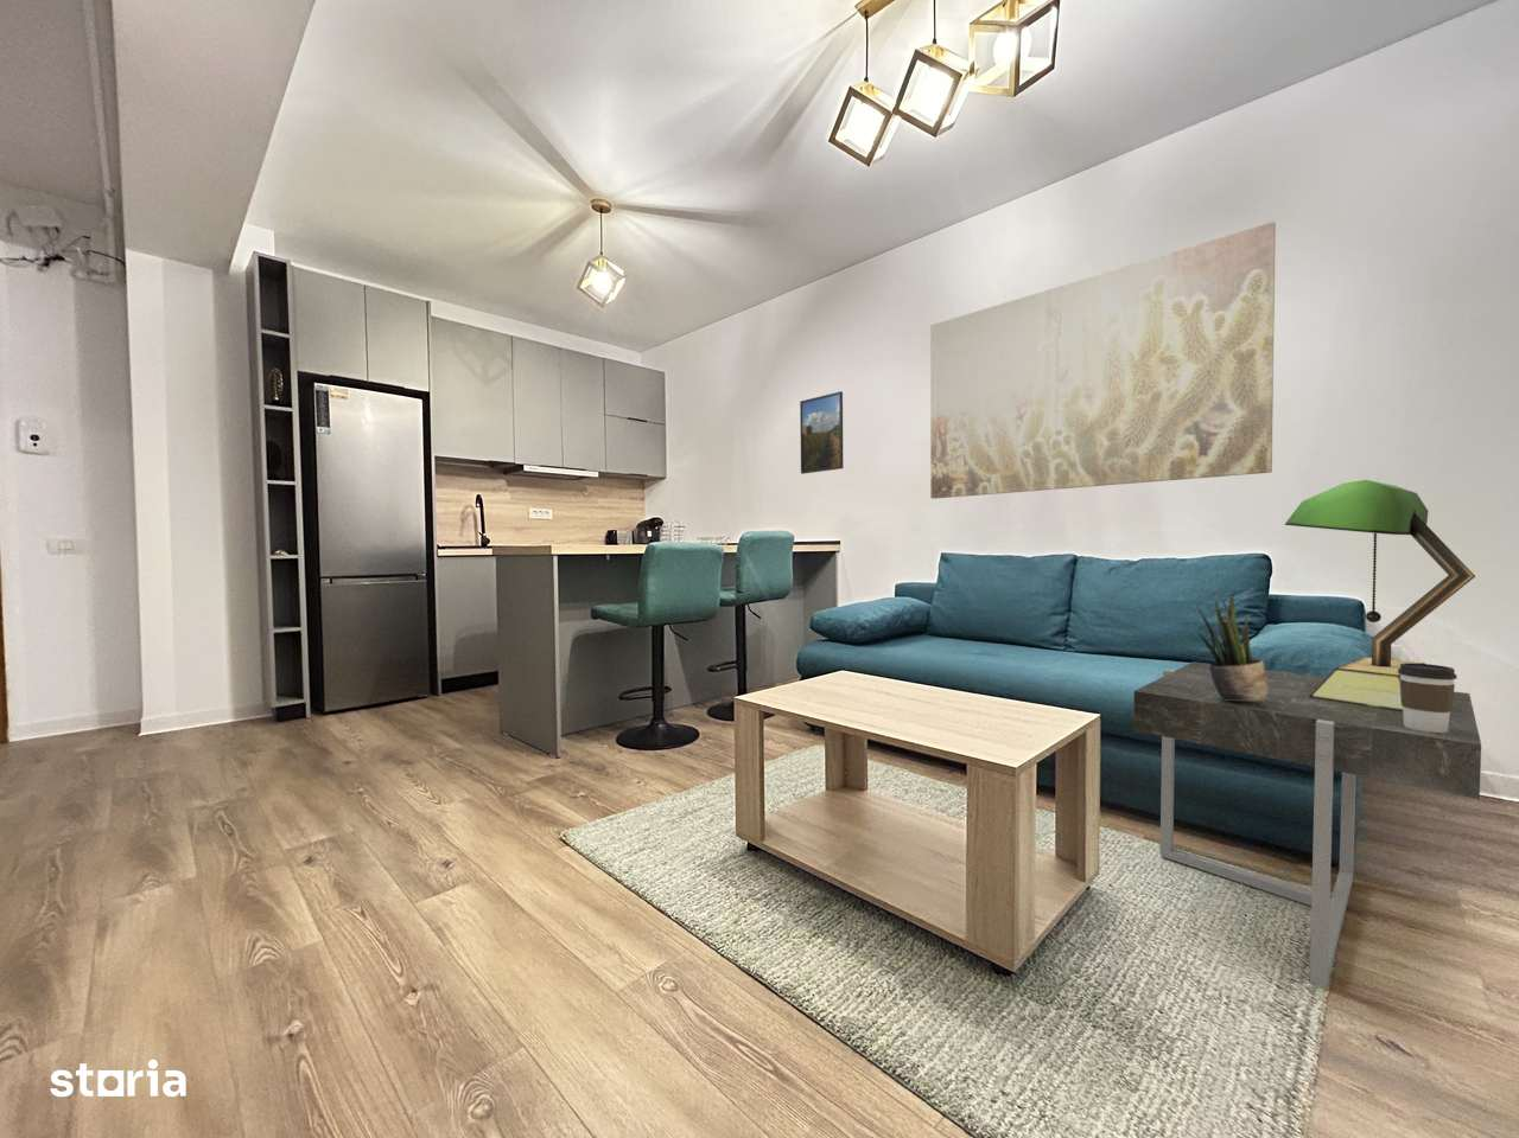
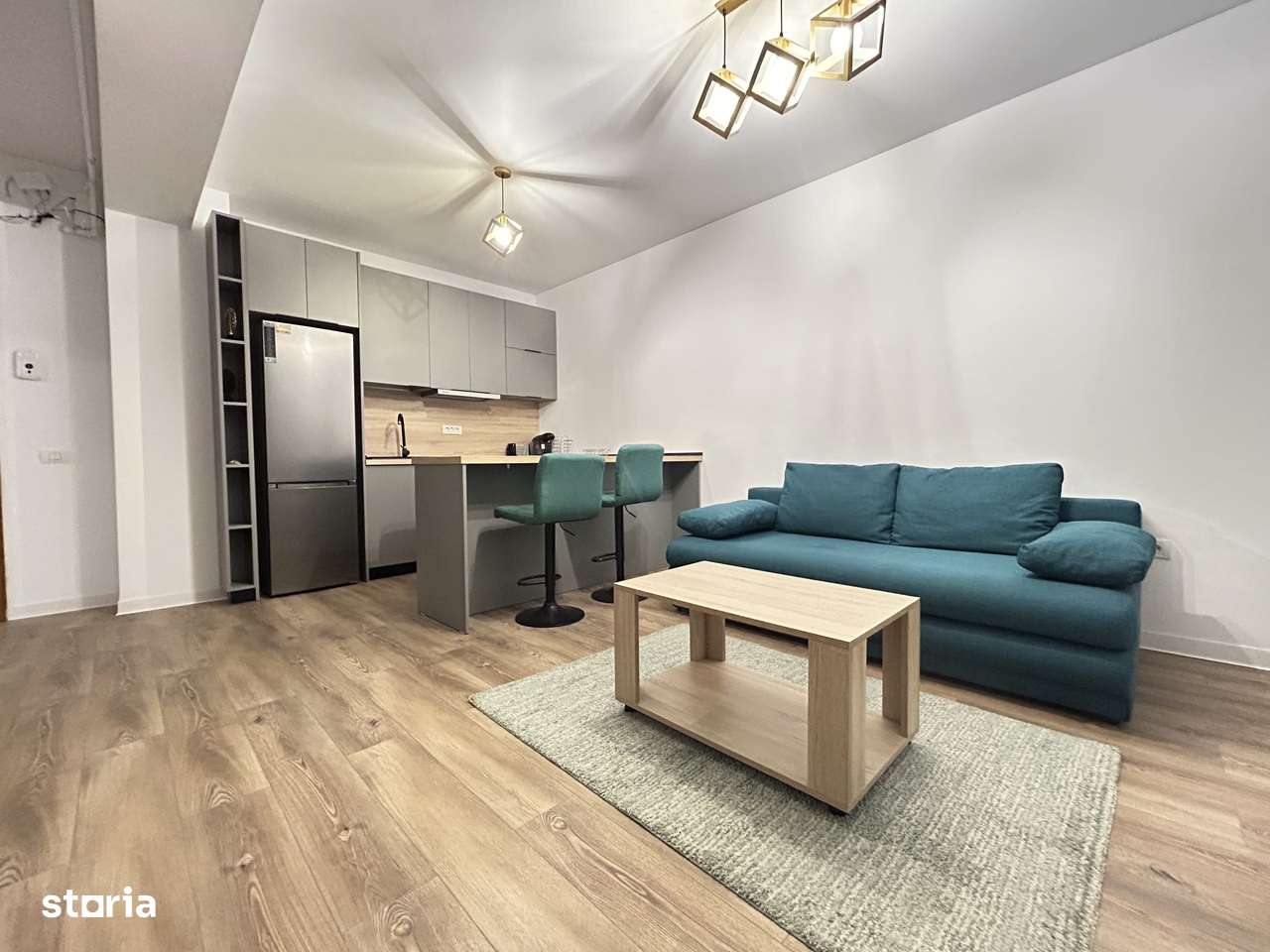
- table lamp (1374, 588)
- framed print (820, 434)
- coffee cup (1426, 696)
- side table (1313, 800)
- potted plant (1230, 644)
- wall art (1072, 385)
